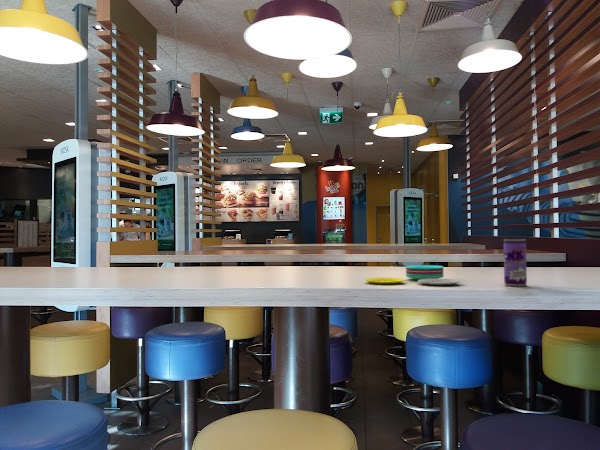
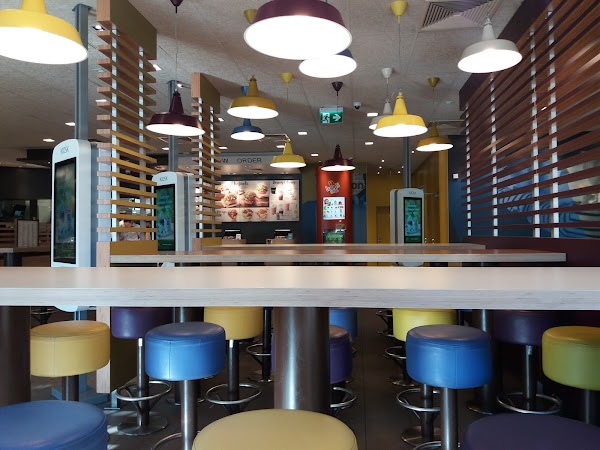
- plate (421, 275)
- beverage can (515, 262)
